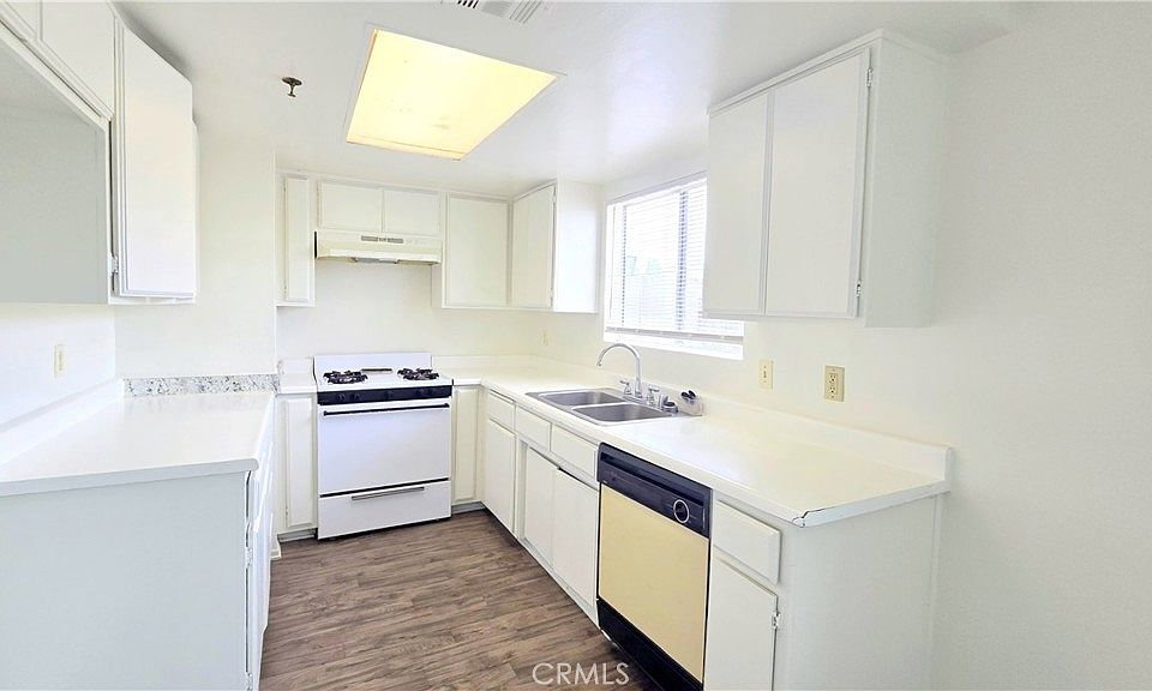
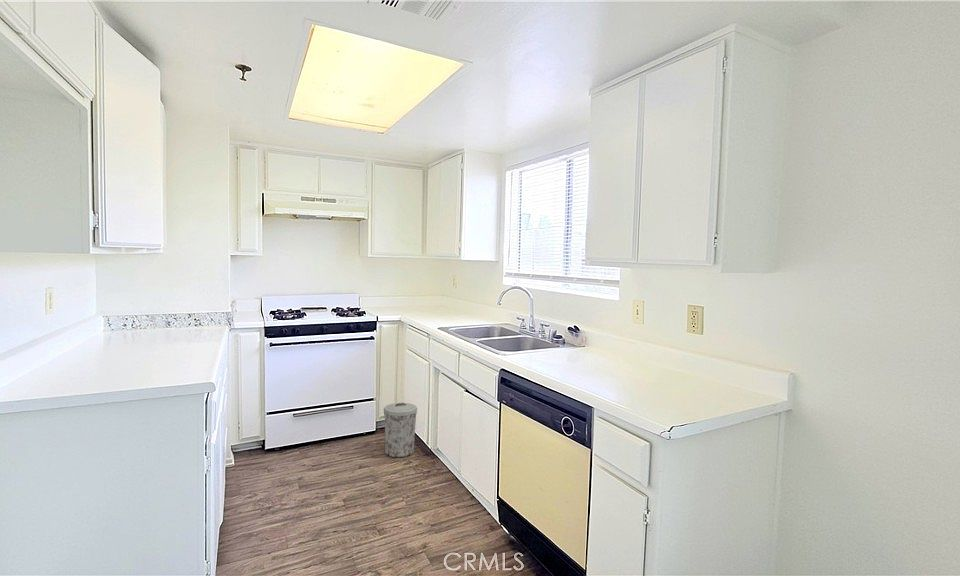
+ trash can (400, 427)
